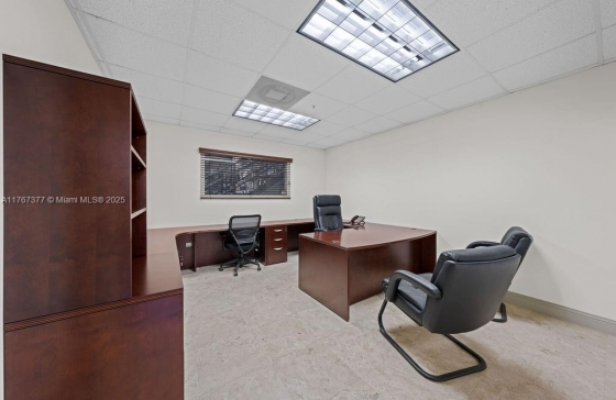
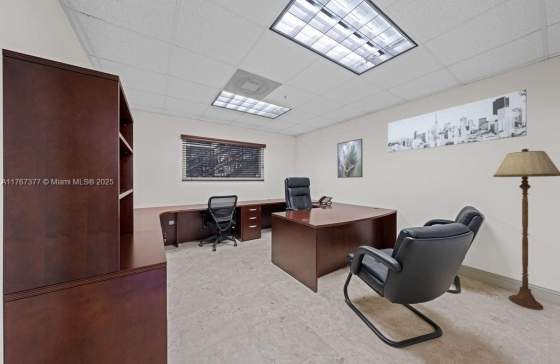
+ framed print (349, 159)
+ wall art (441, 128)
+ floor lamp (525, 226)
